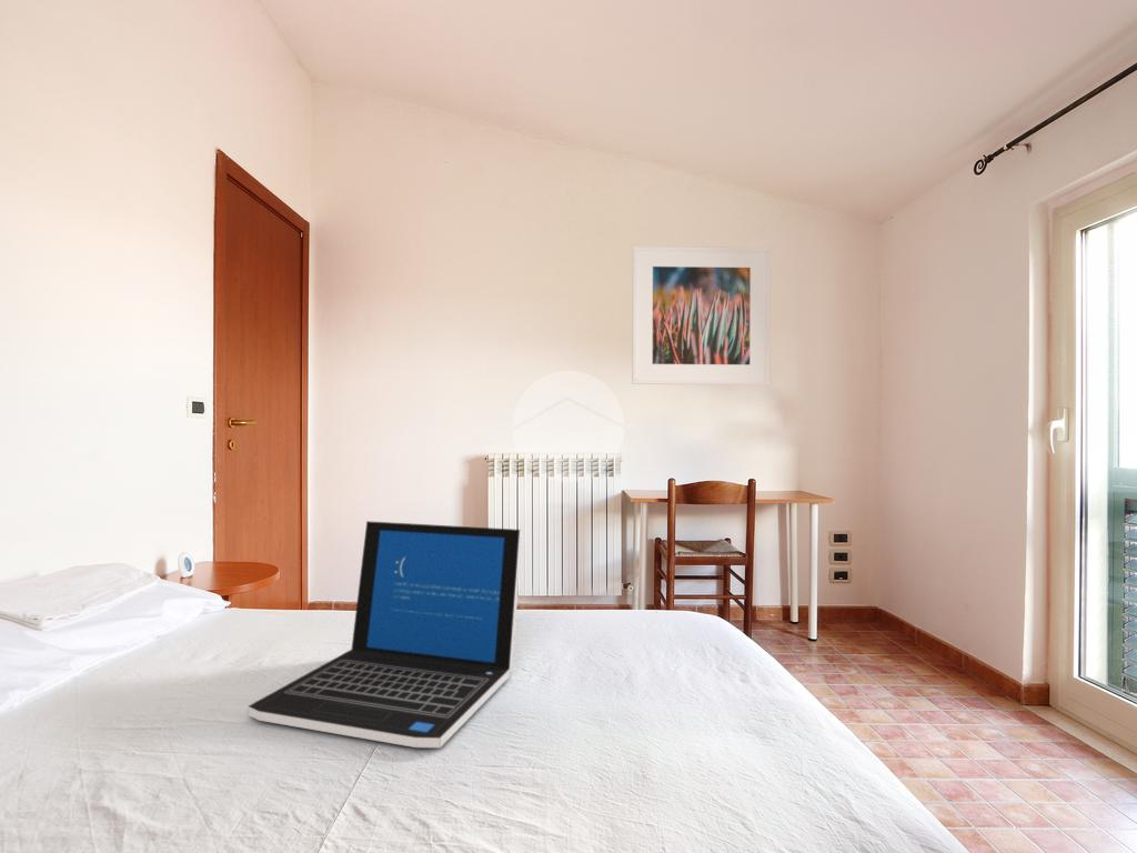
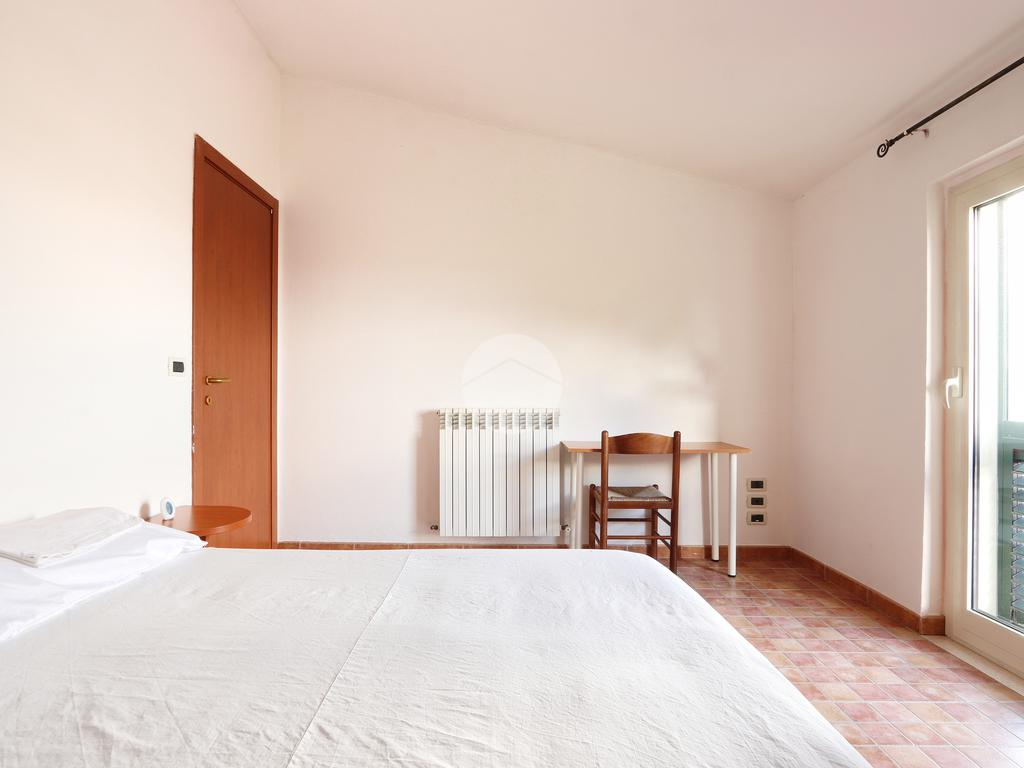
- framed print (701, 315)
- laptop (396, 614)
